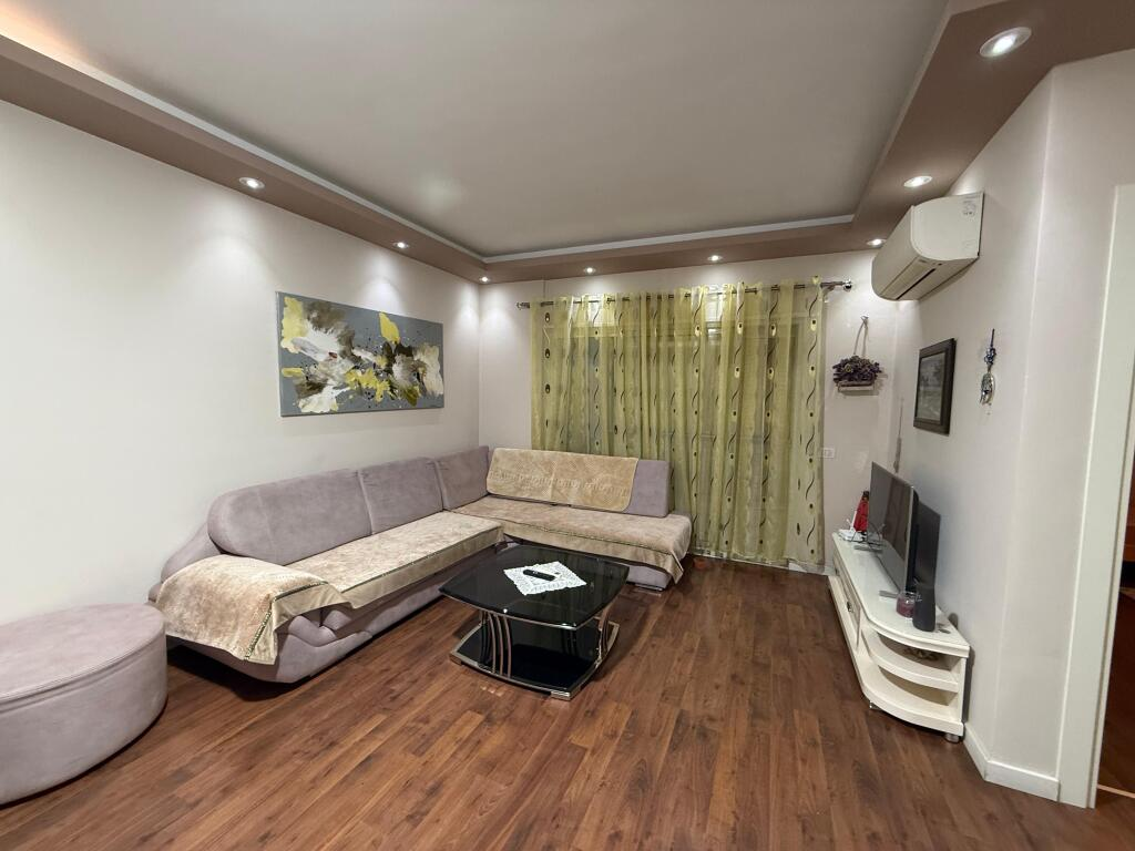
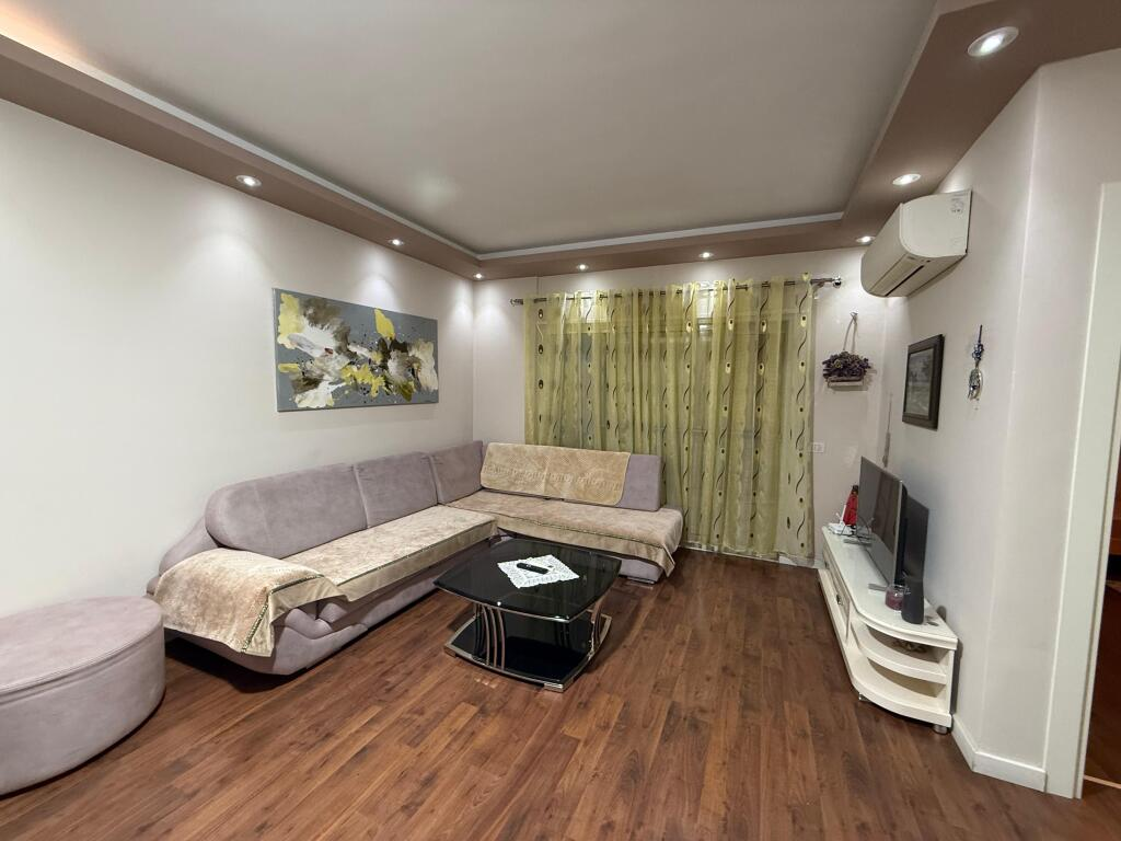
- potted plant (706, 547)
